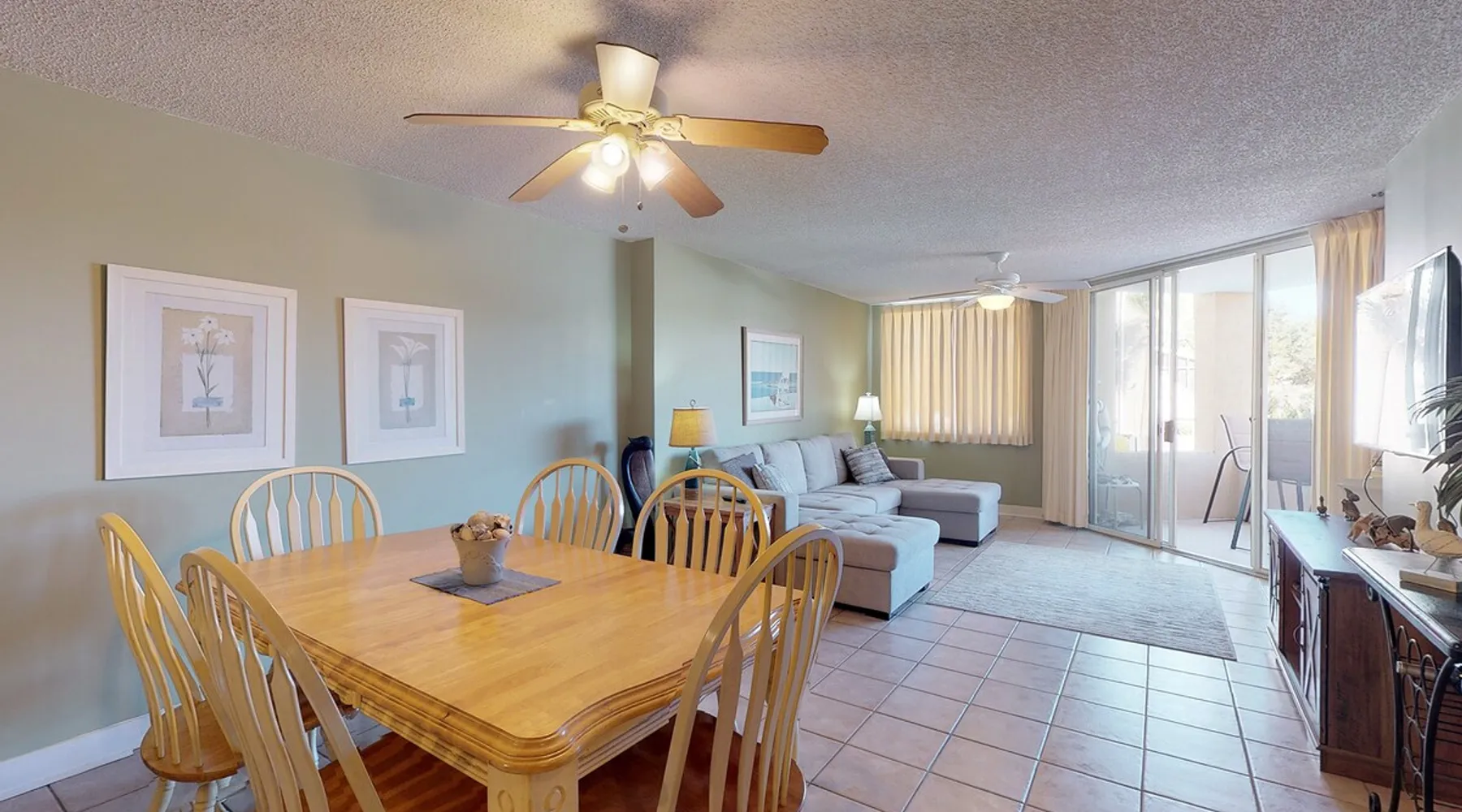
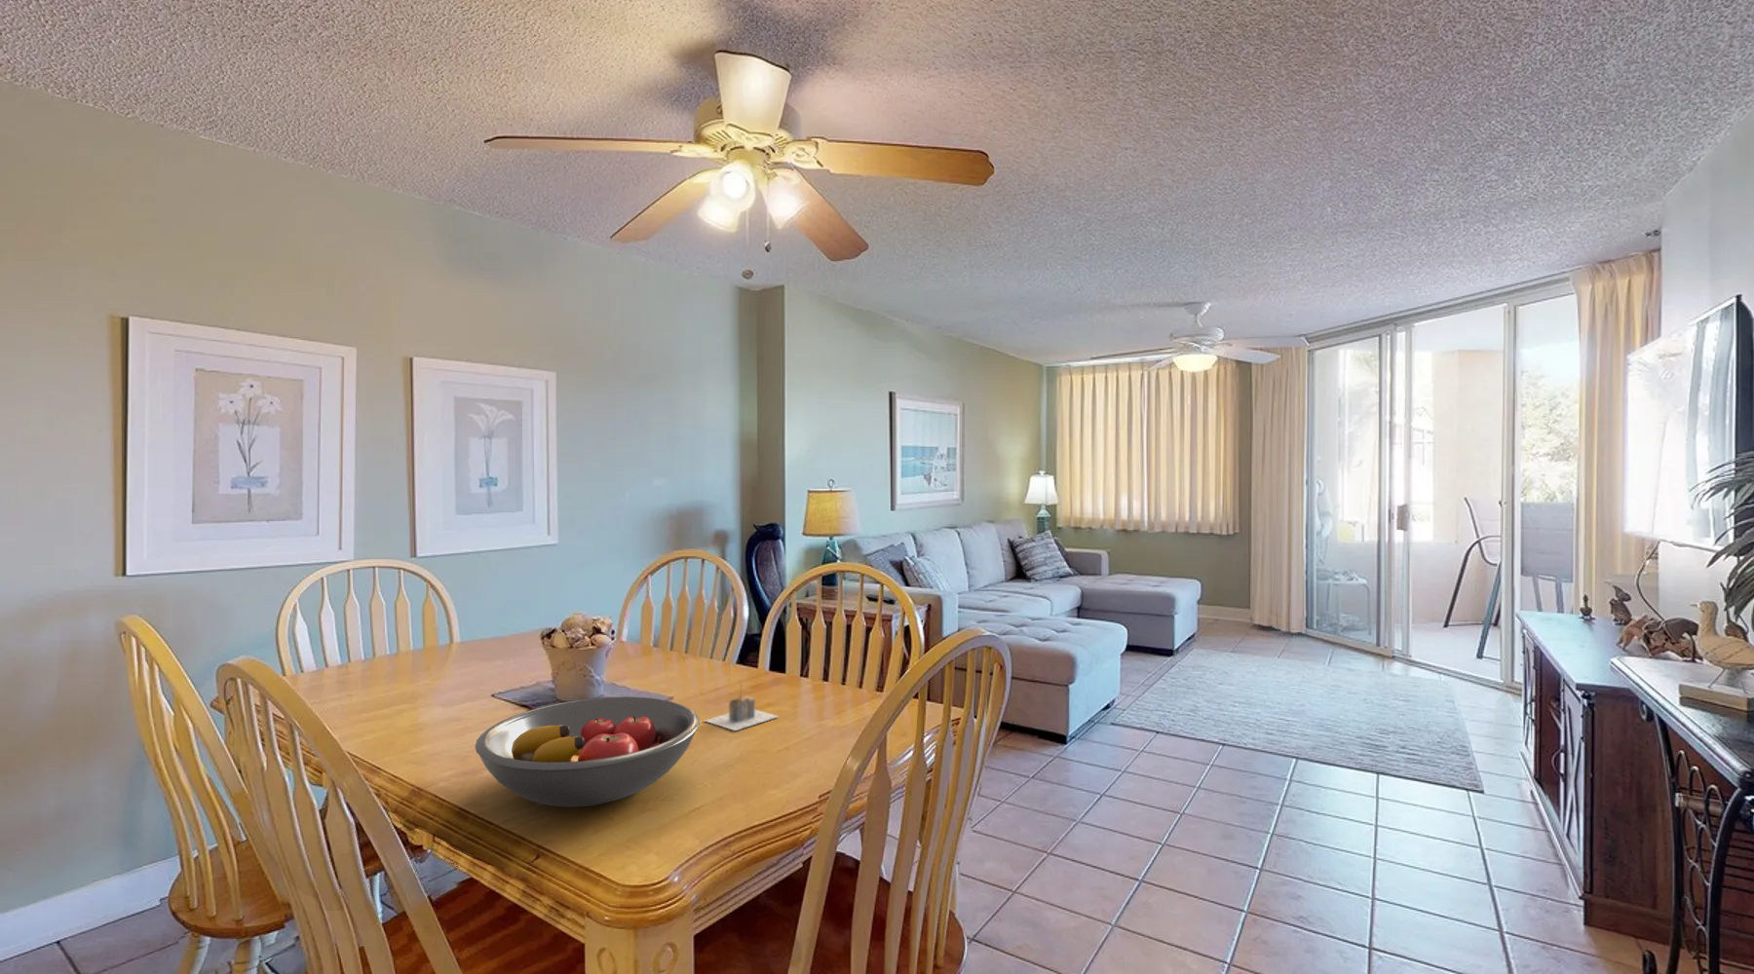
+ fruit bowl (593, 748)
+ architectural model (741, 702)
